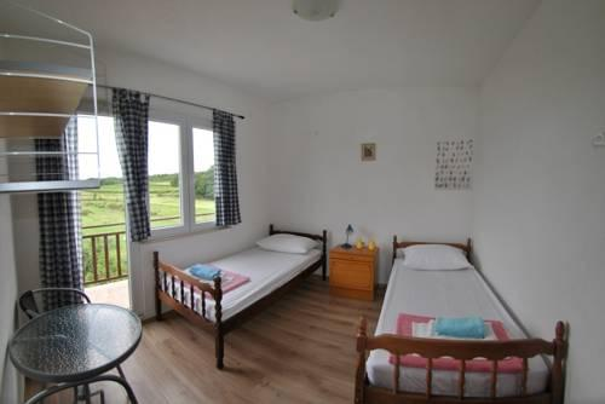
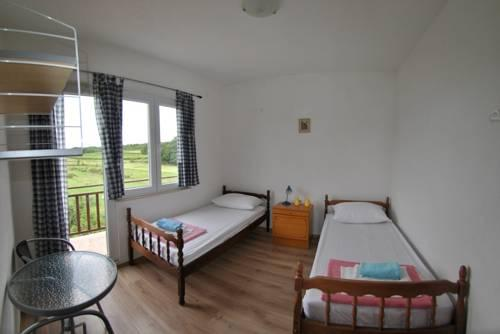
- wall art (453, 165)
